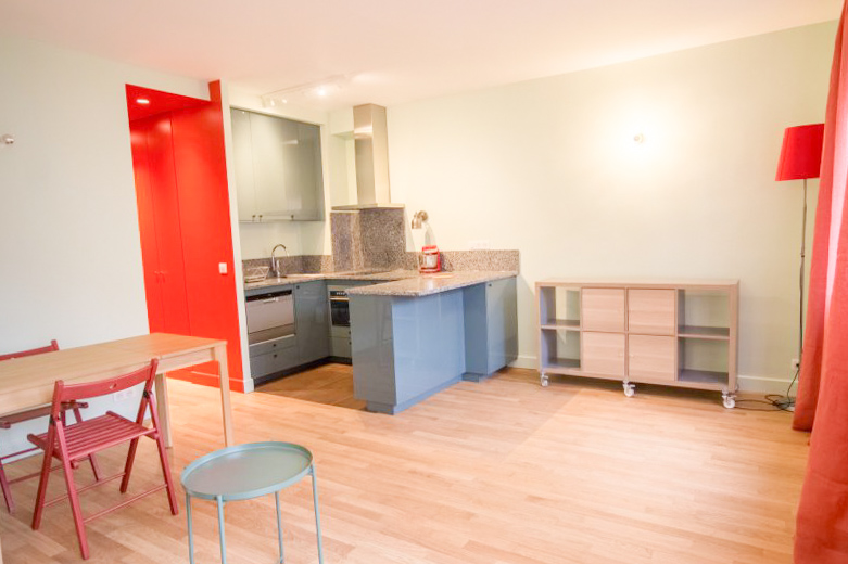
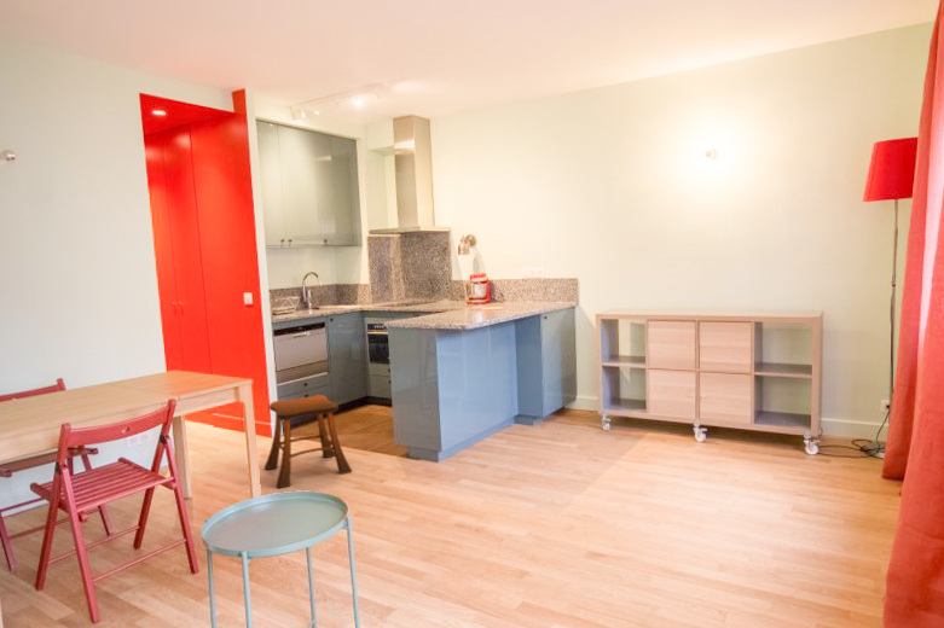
+ stool (305, 437)
